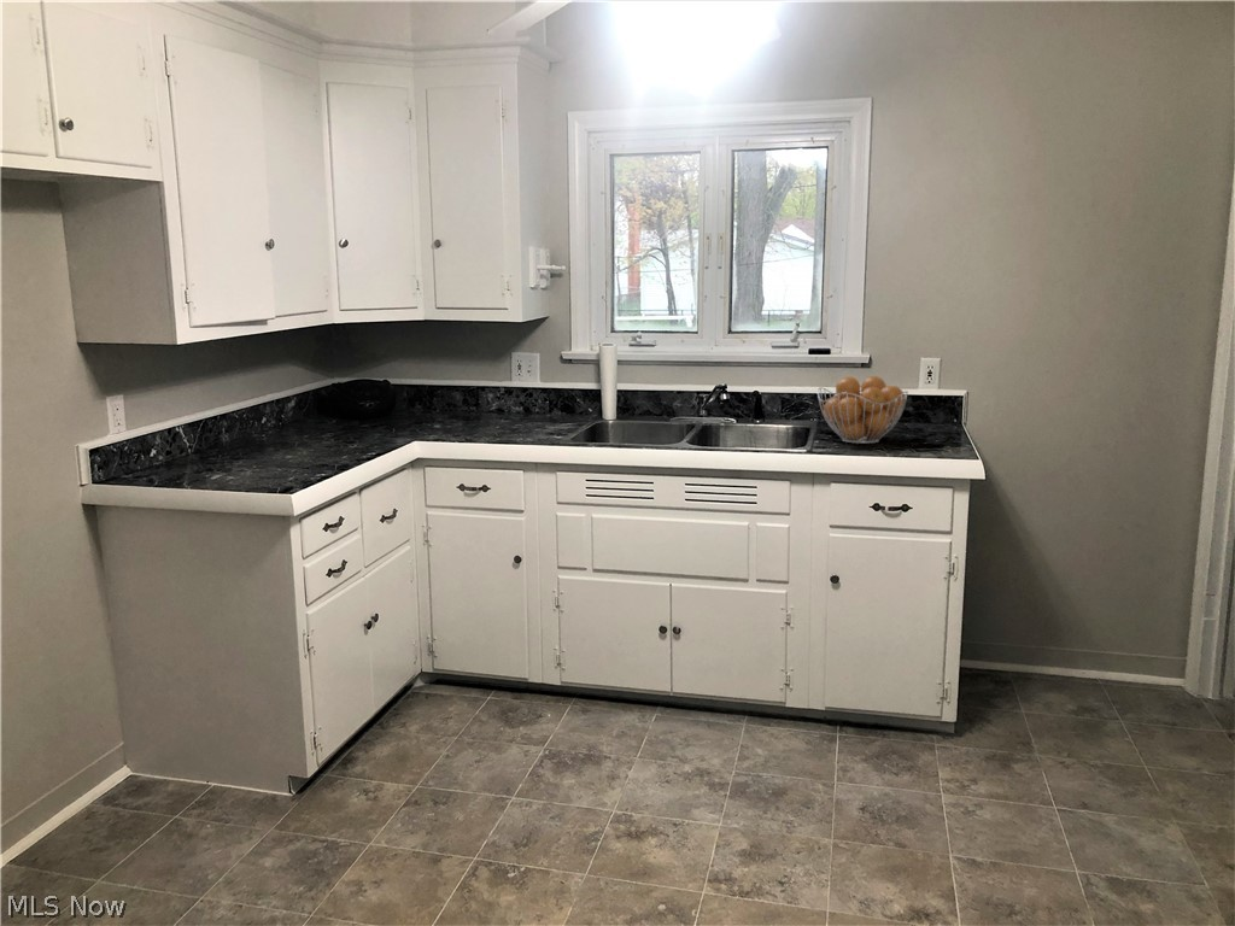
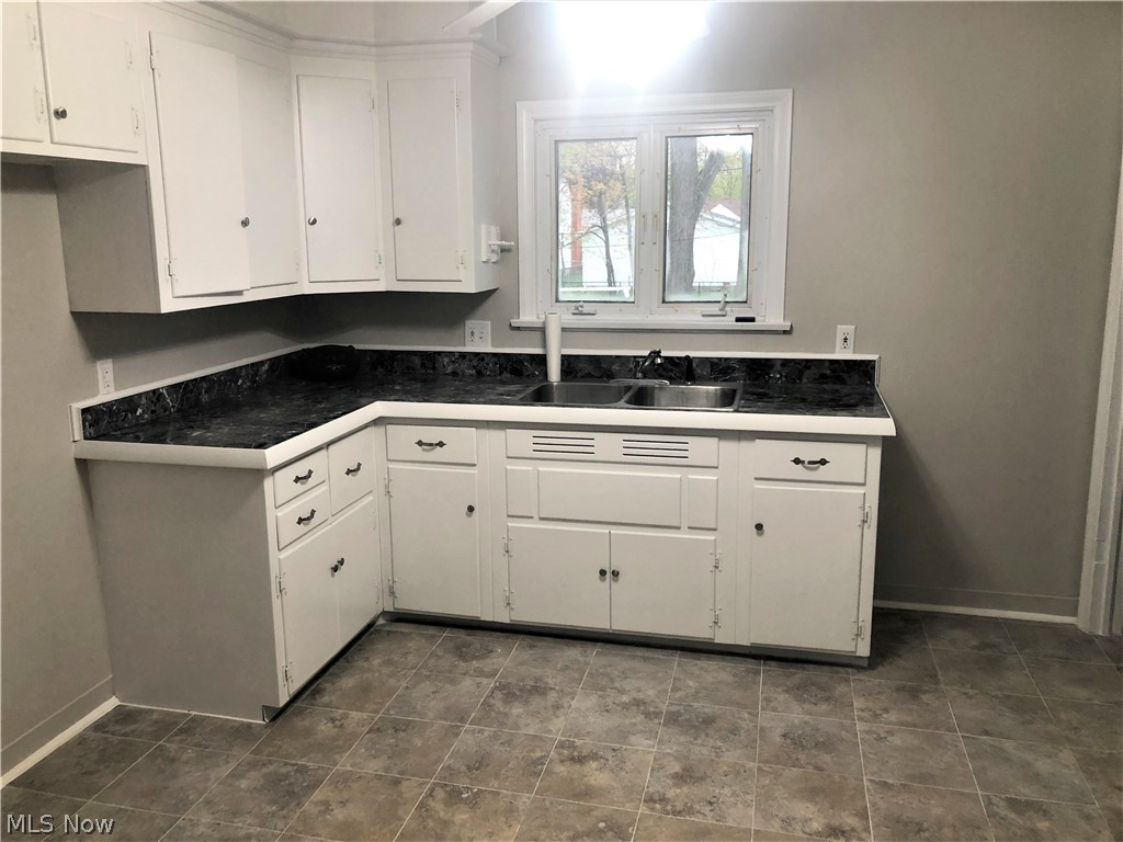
- fruit basket (861, 409)
